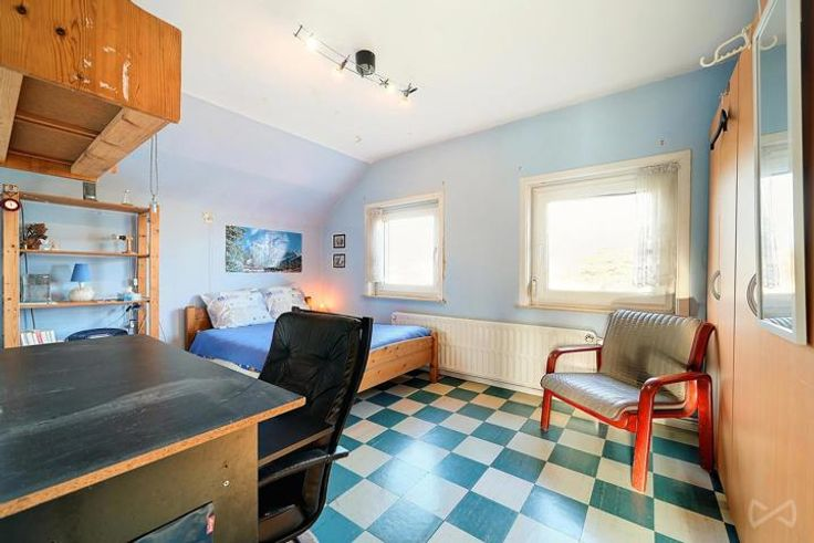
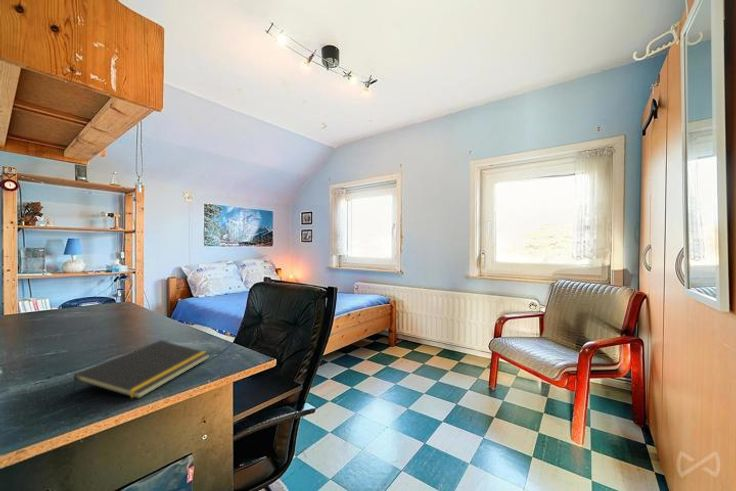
+ notepad (151, 364)
